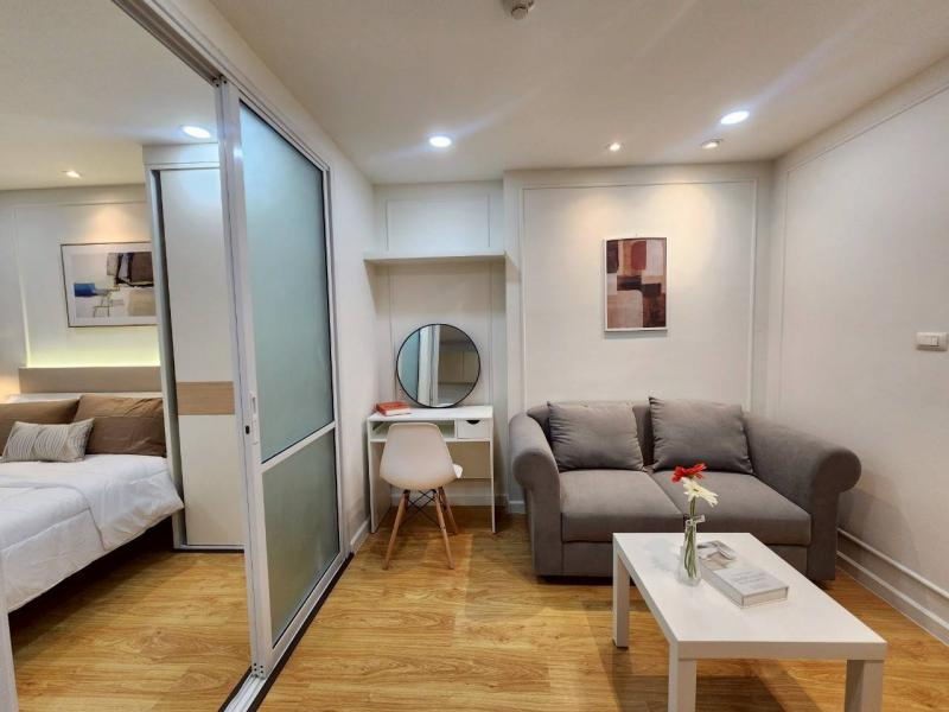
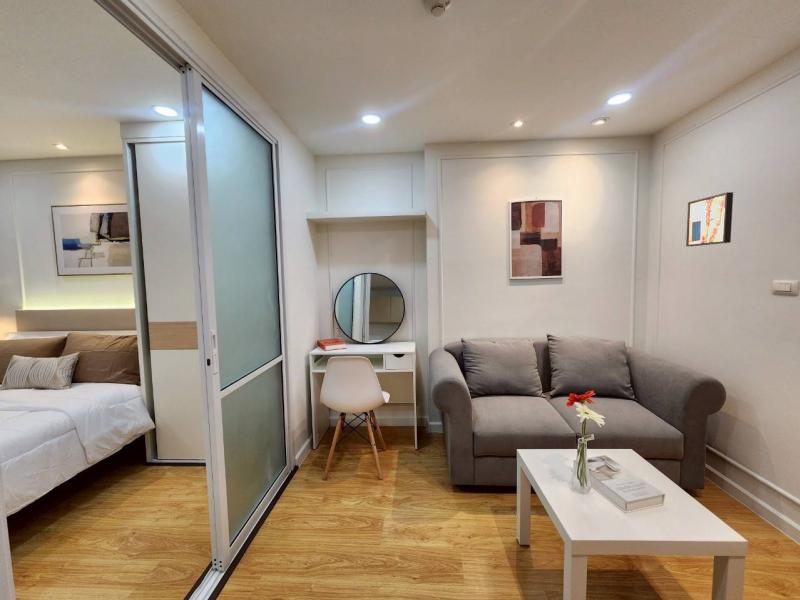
+ wall art (708, 221)
